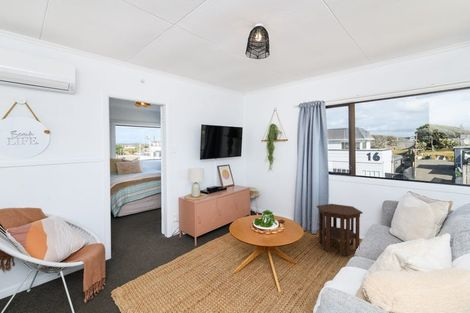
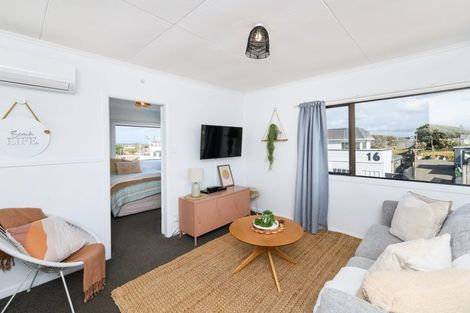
- side table (338, 228)
